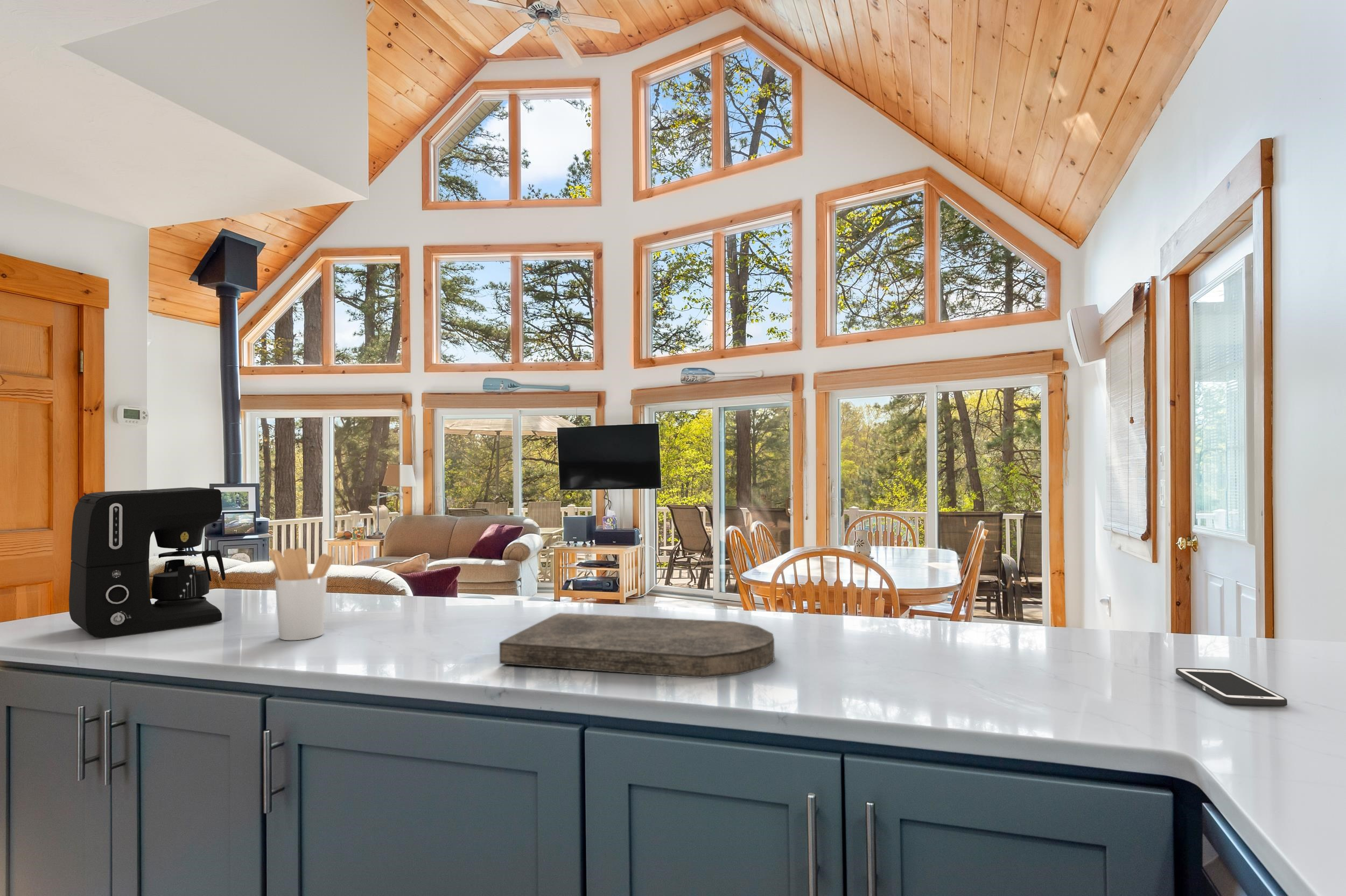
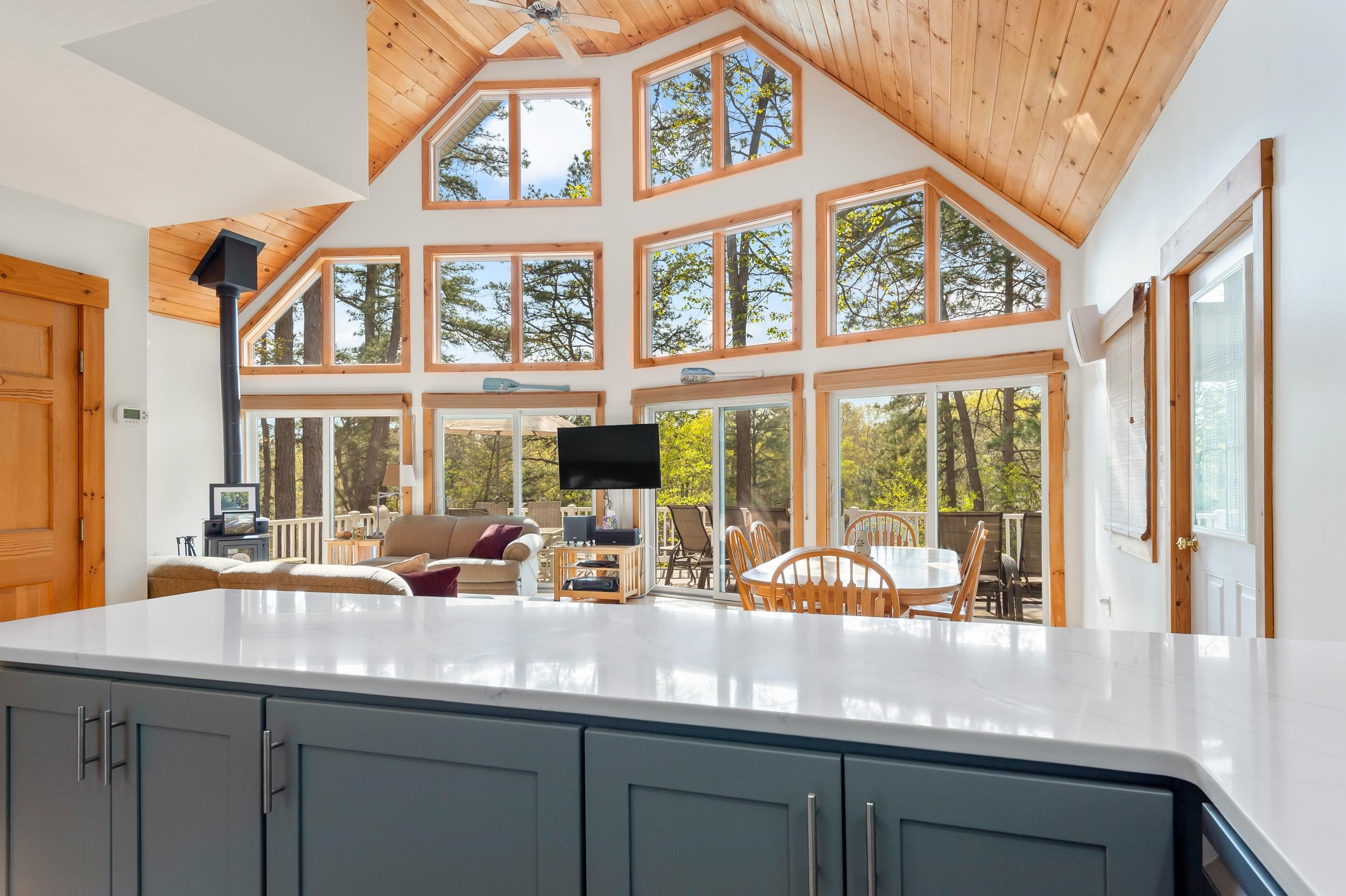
- cell phone (1228, 686)
- utensil holder (297, 590)
- cutting board (648, 643)
- coffee maker (158, 556)
